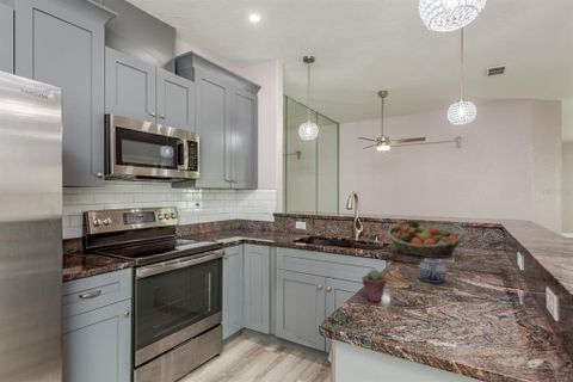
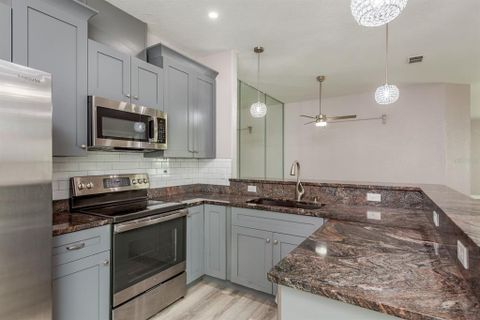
- teapot (432, 267)
- potted succulent (374, 284)
- fruit basket (424, 238)
